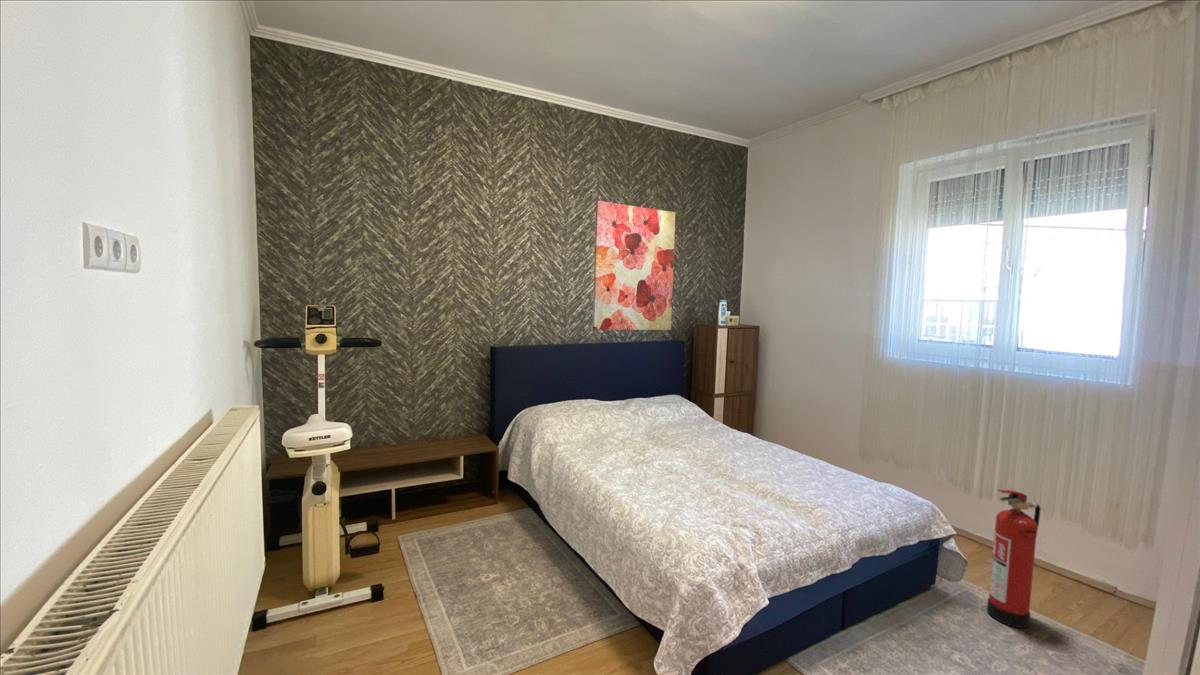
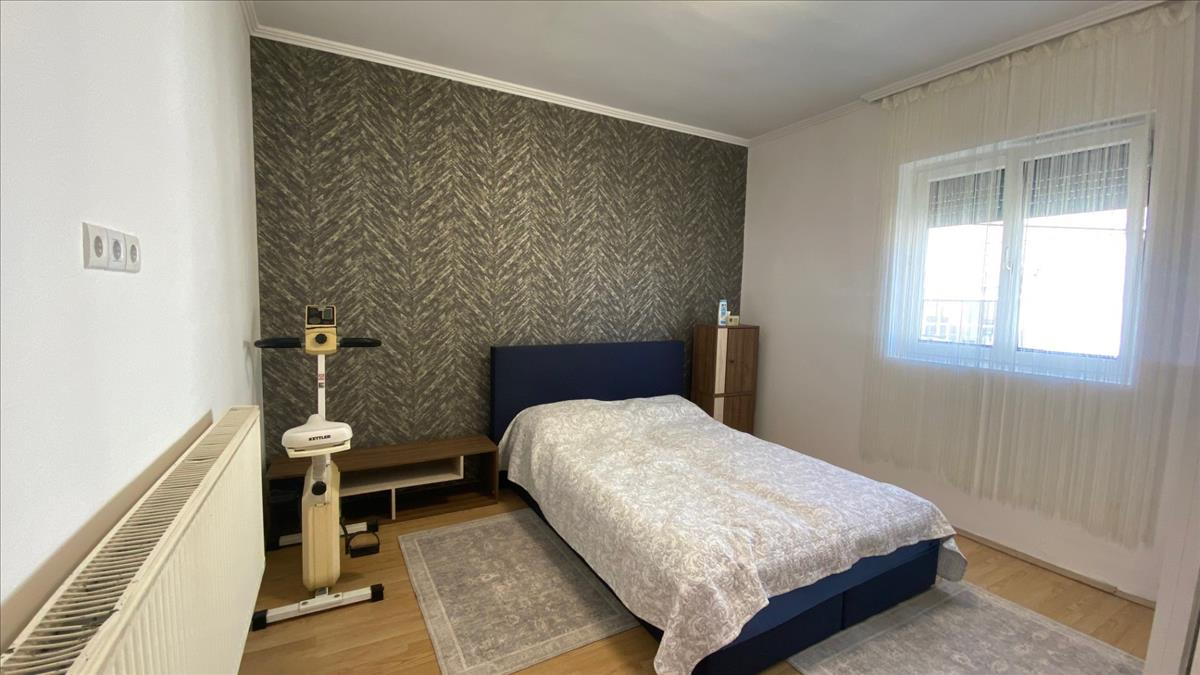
- wall art (635, 268)
- fire extinguisher (1015, 554)
